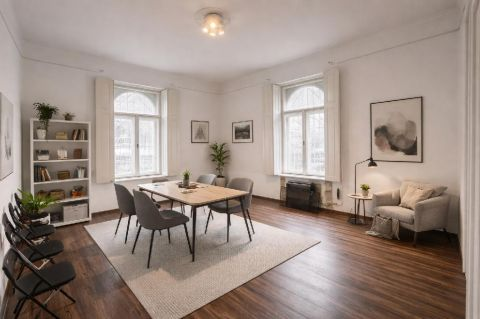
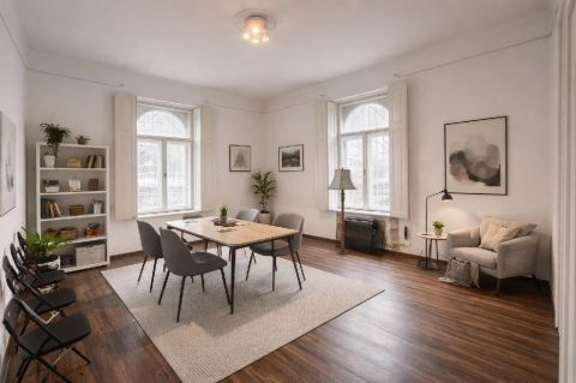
+ floor lamp (342, 210)
